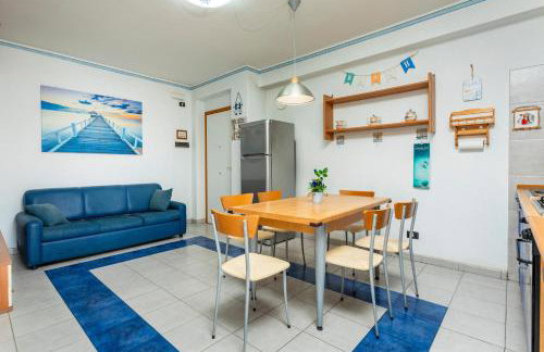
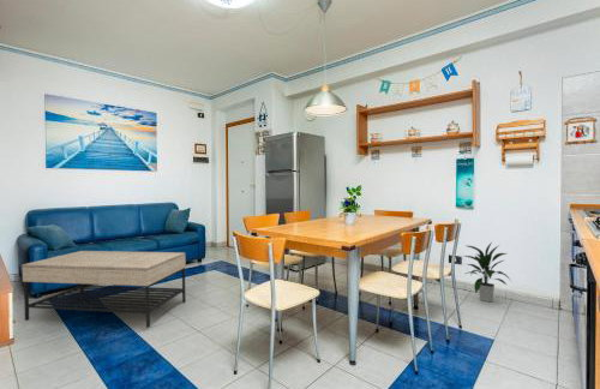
+ indoor plant (484, 270)
+ coffee table (109, 283)
